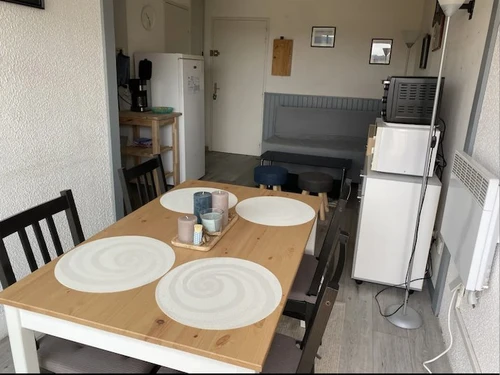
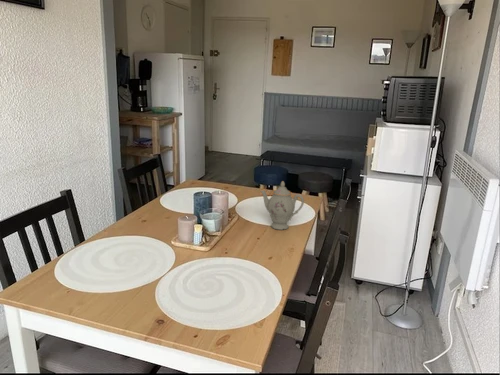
+ chinaware (281, 204)
